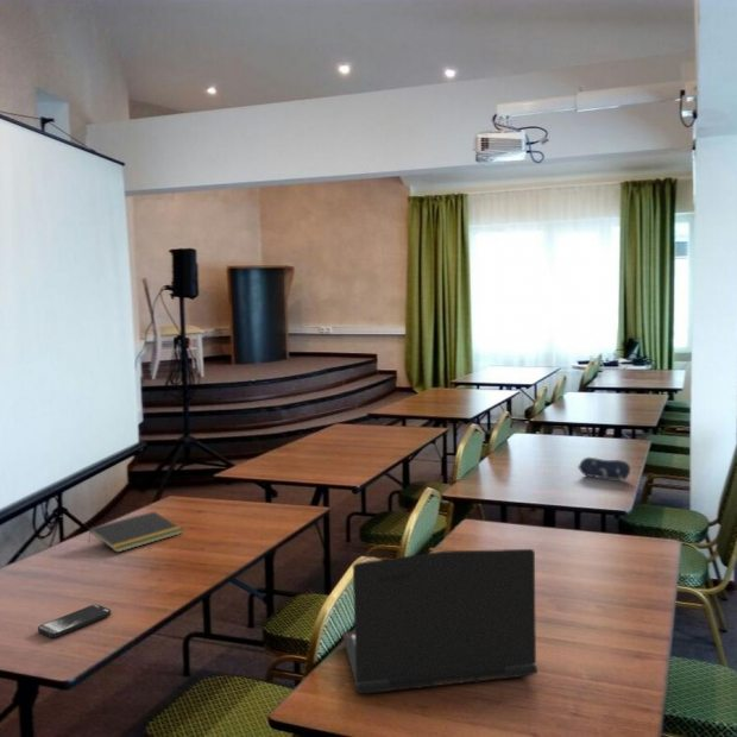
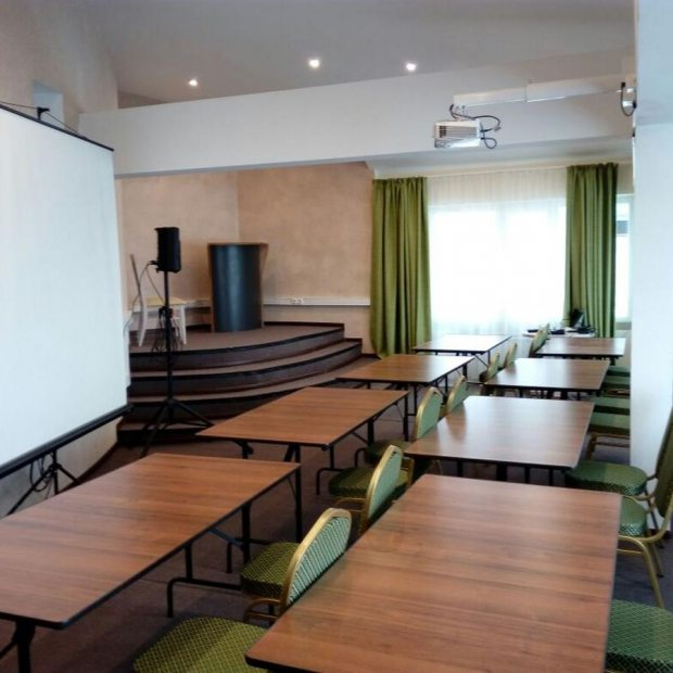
- smartphone (75, 619)
- laptop (432, 596)
- pencil case (604, 468)
- notepad (137, 530)
